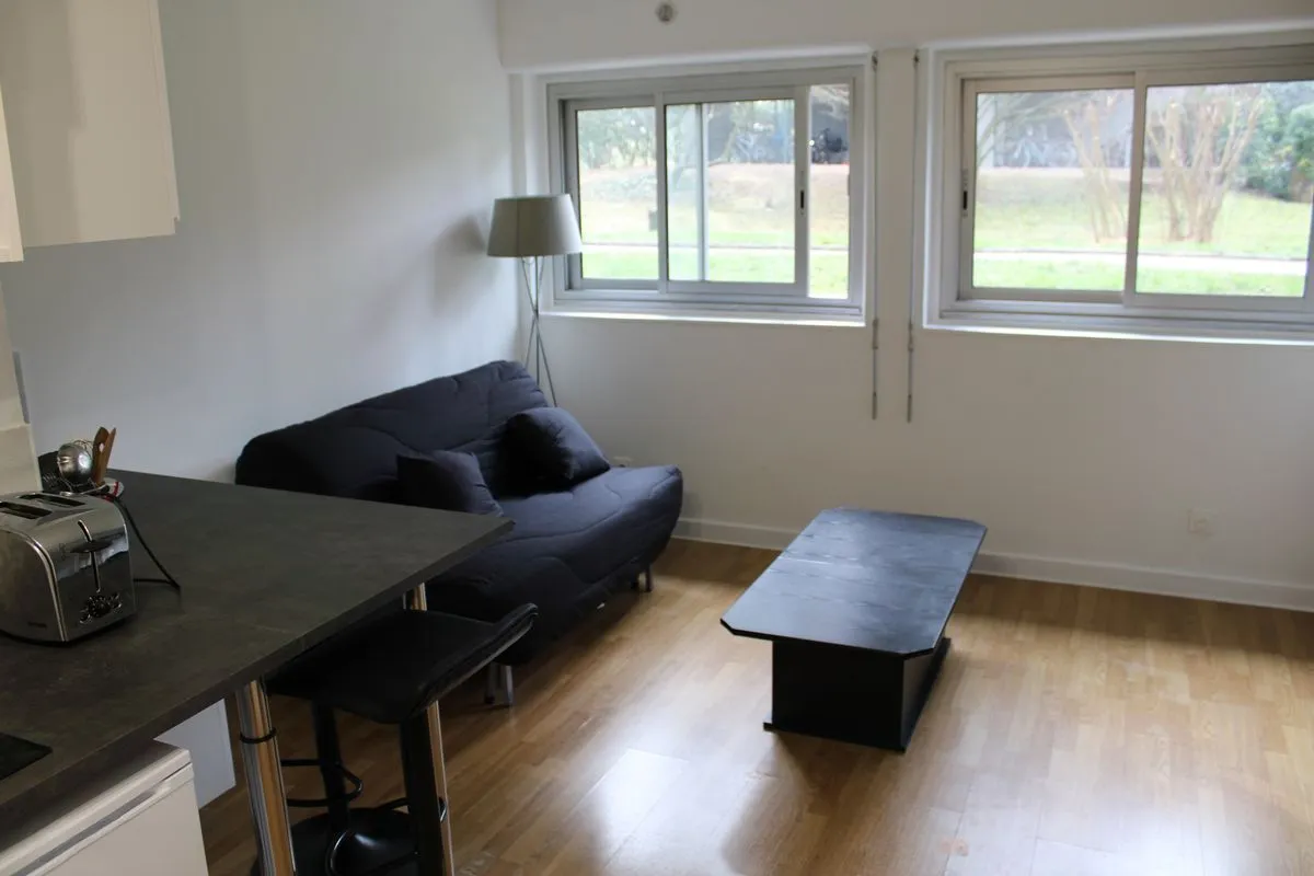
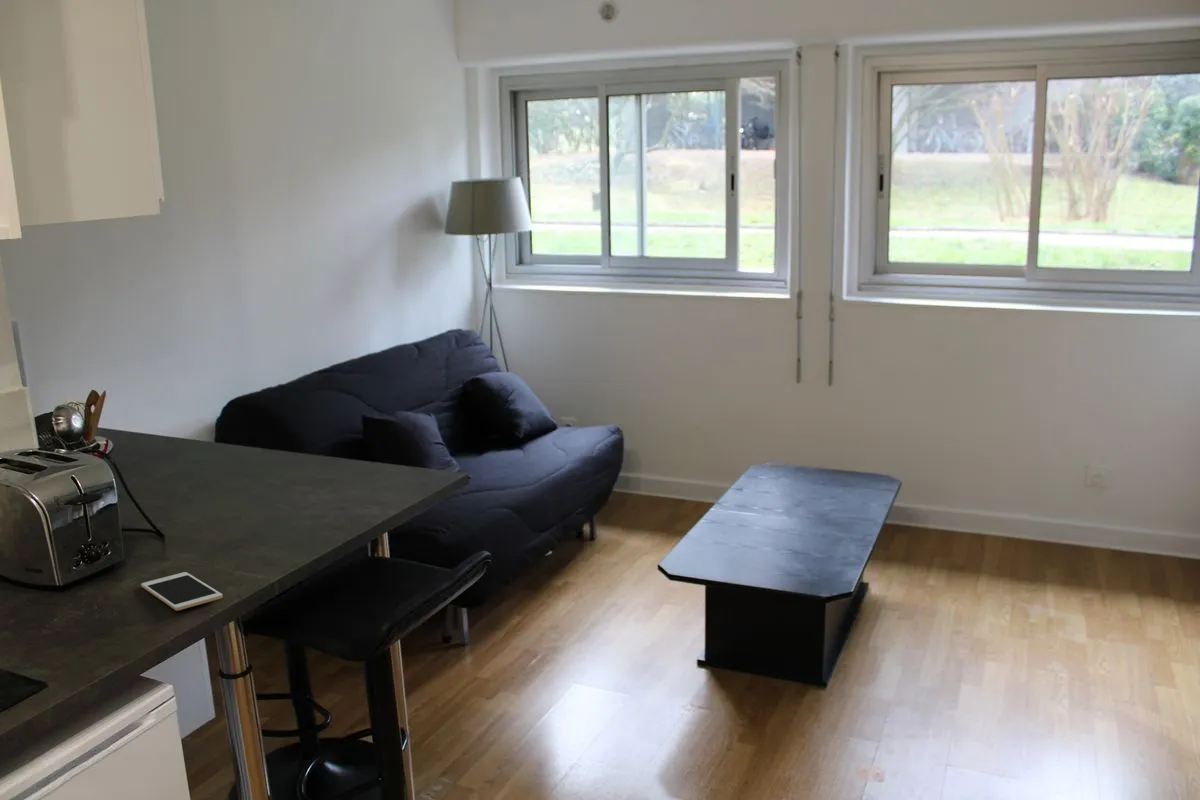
+ cell phone (181, 590)
